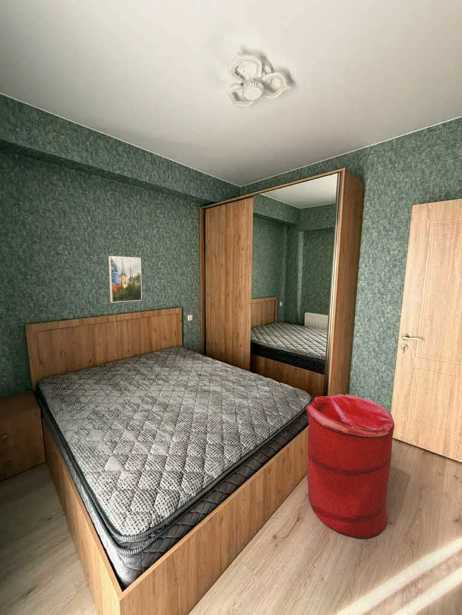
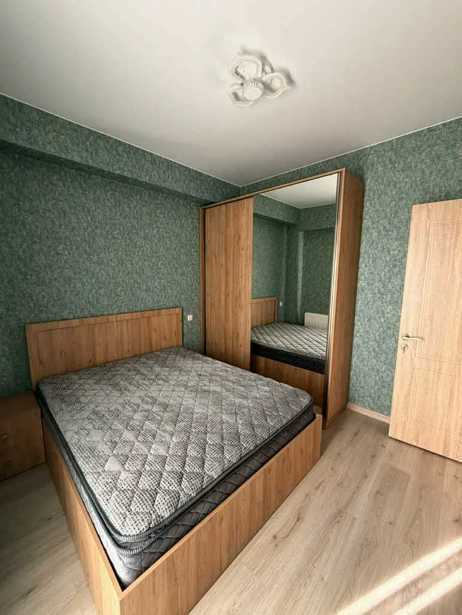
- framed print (126, 279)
- laundry hamper (345, 455)
